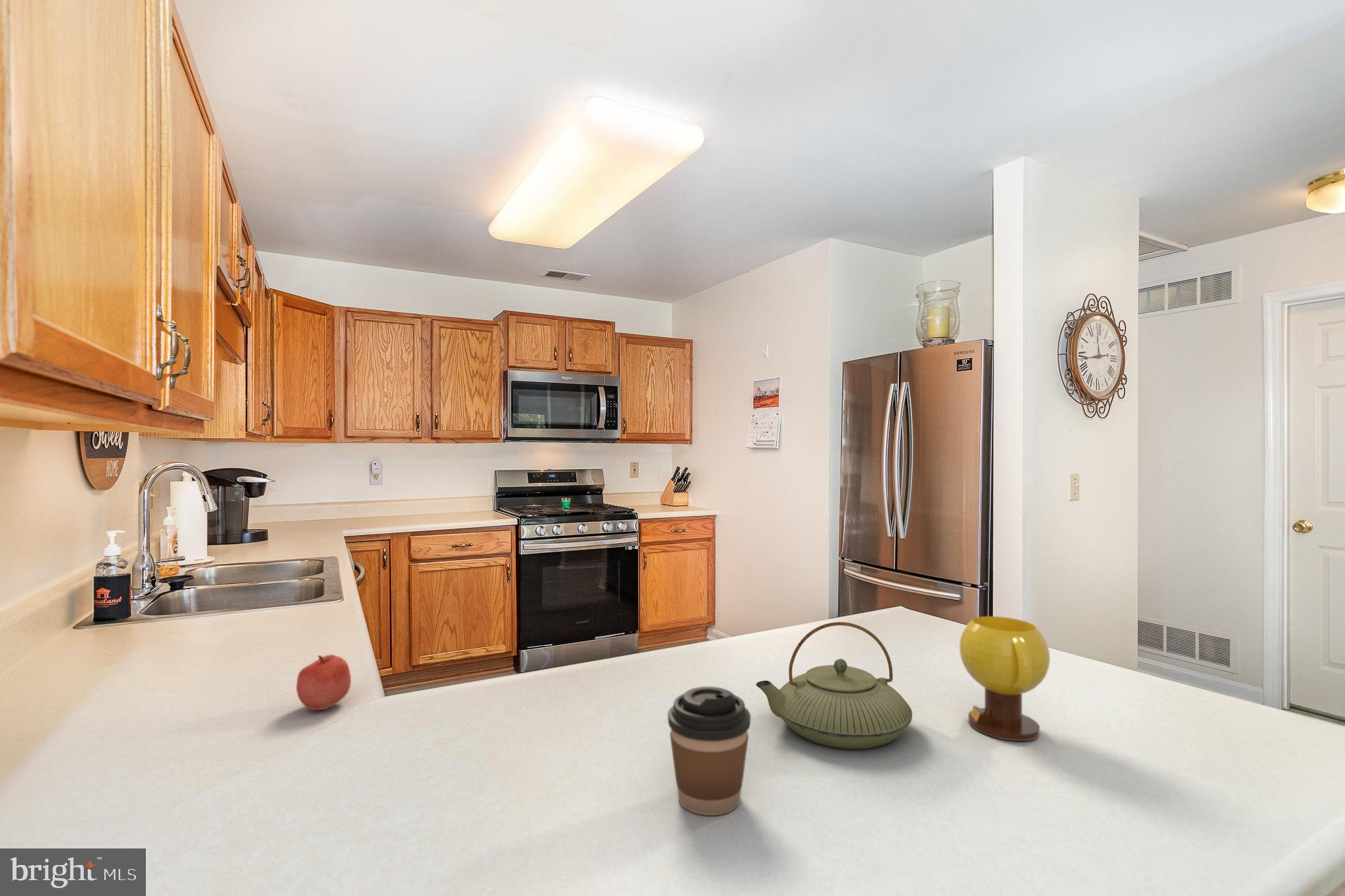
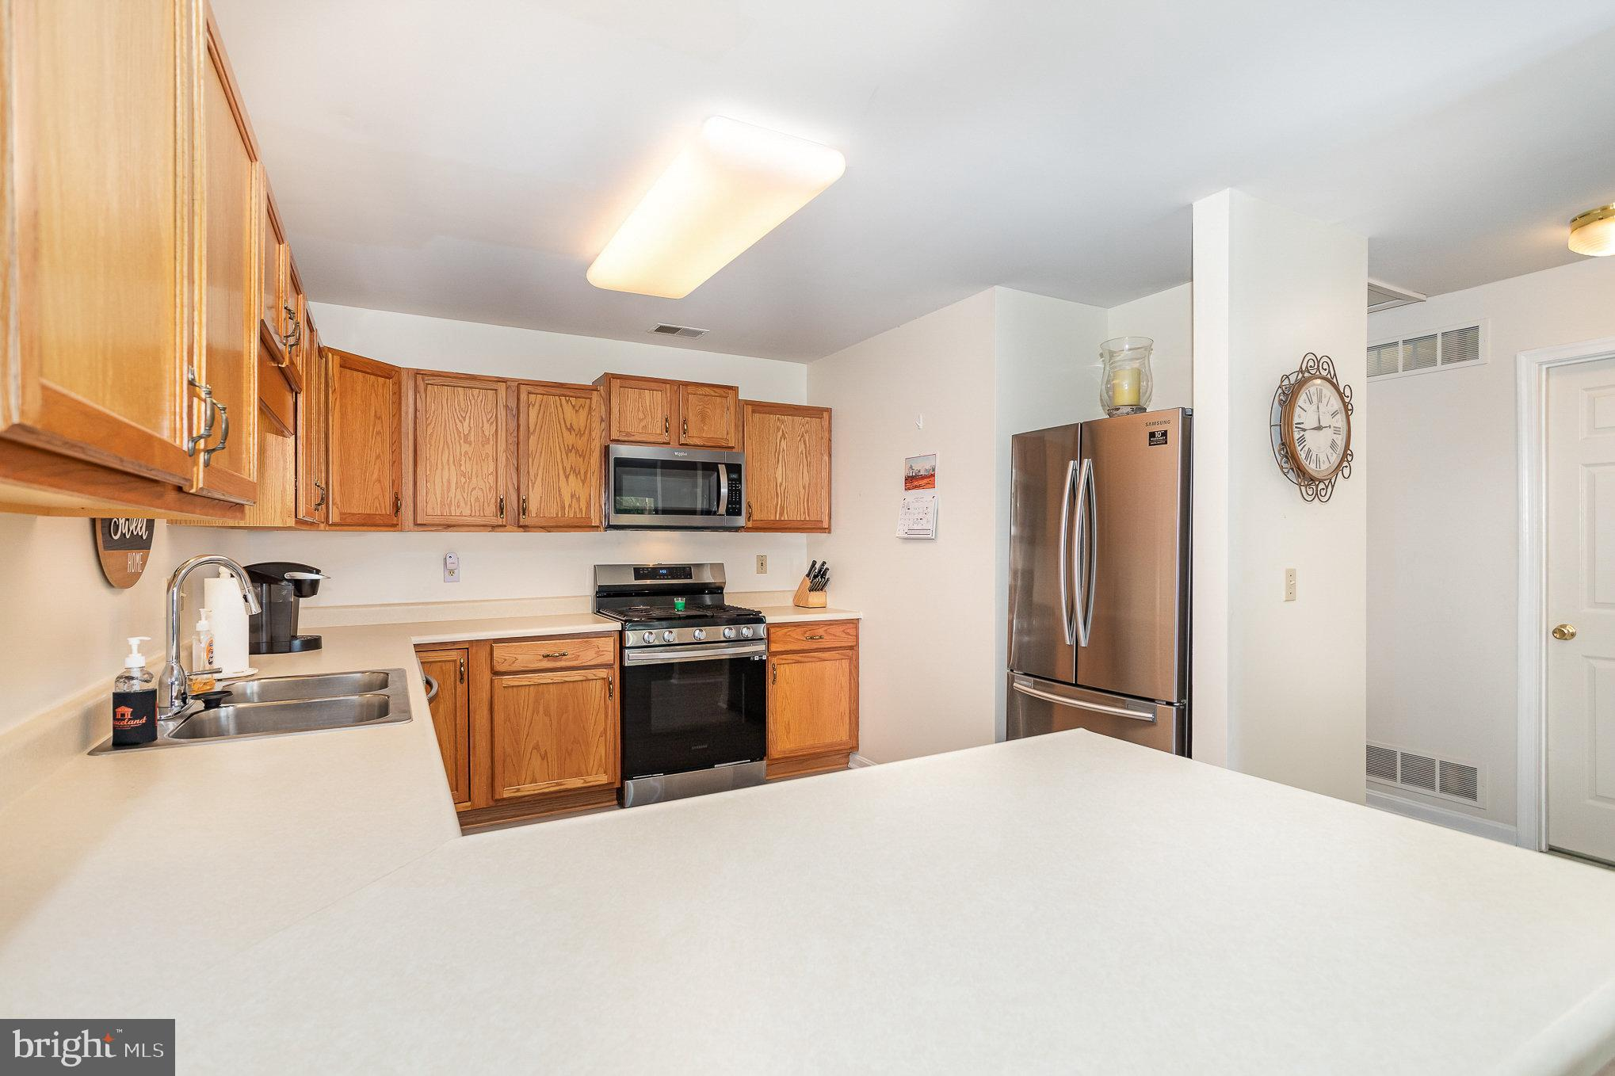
- apple (324, 679)
- mug (1003, 675)
- coffee cup (709, 743)
- teapot (832, 676)
